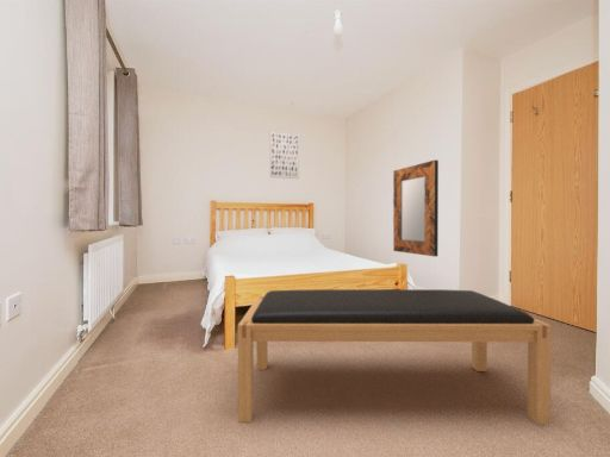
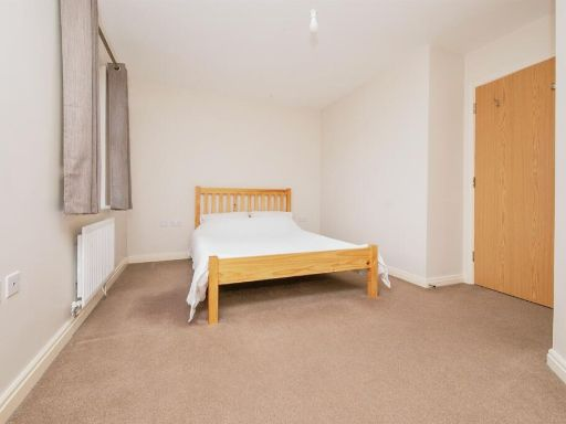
- wall art (285, 155)
- home mirror (413, 209)
- bench (379, 340)
